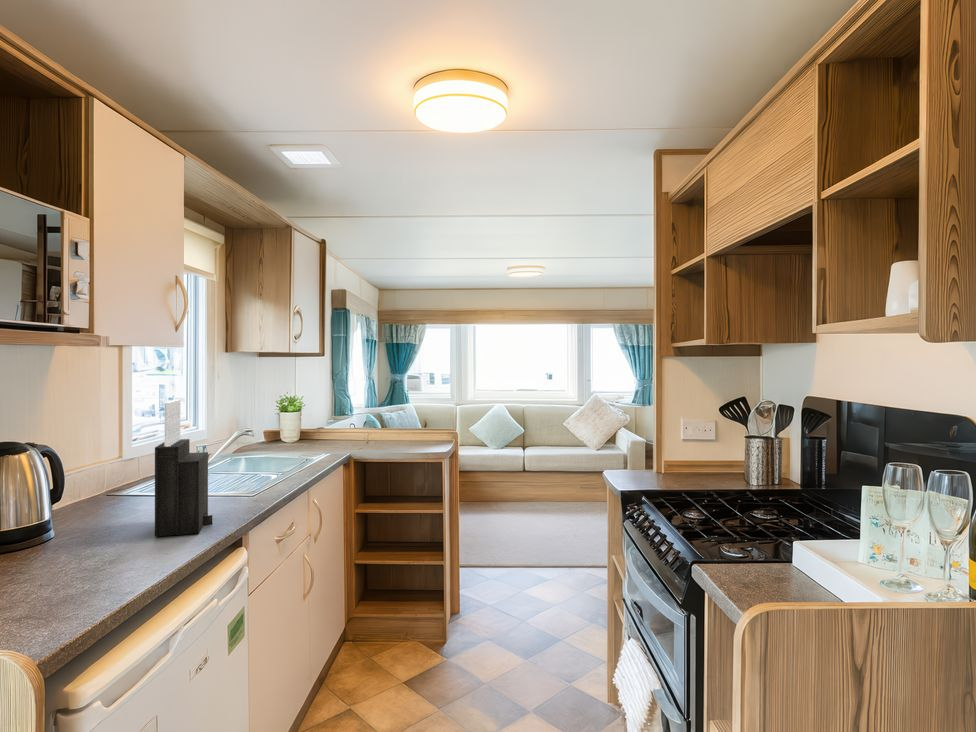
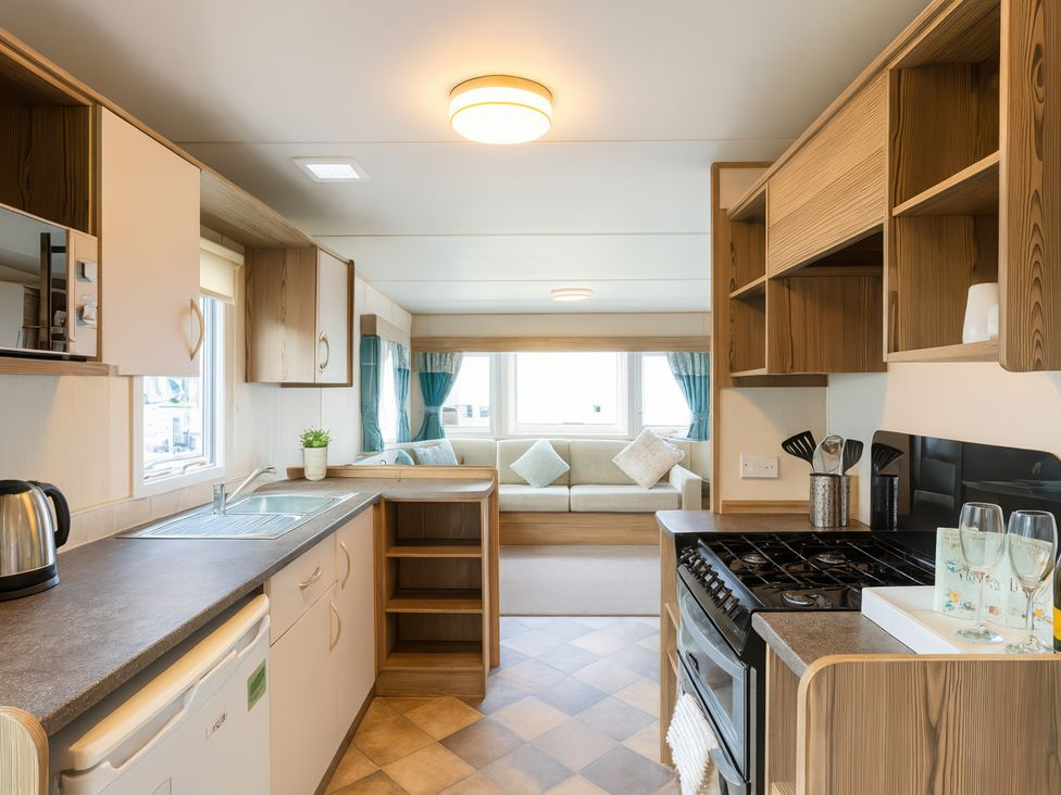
- knife block (187, 463)
